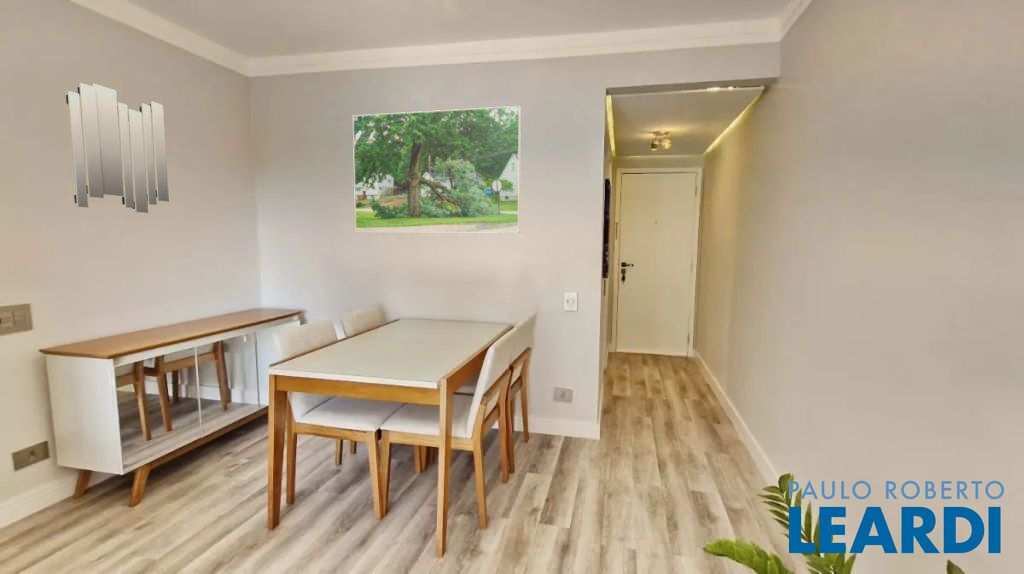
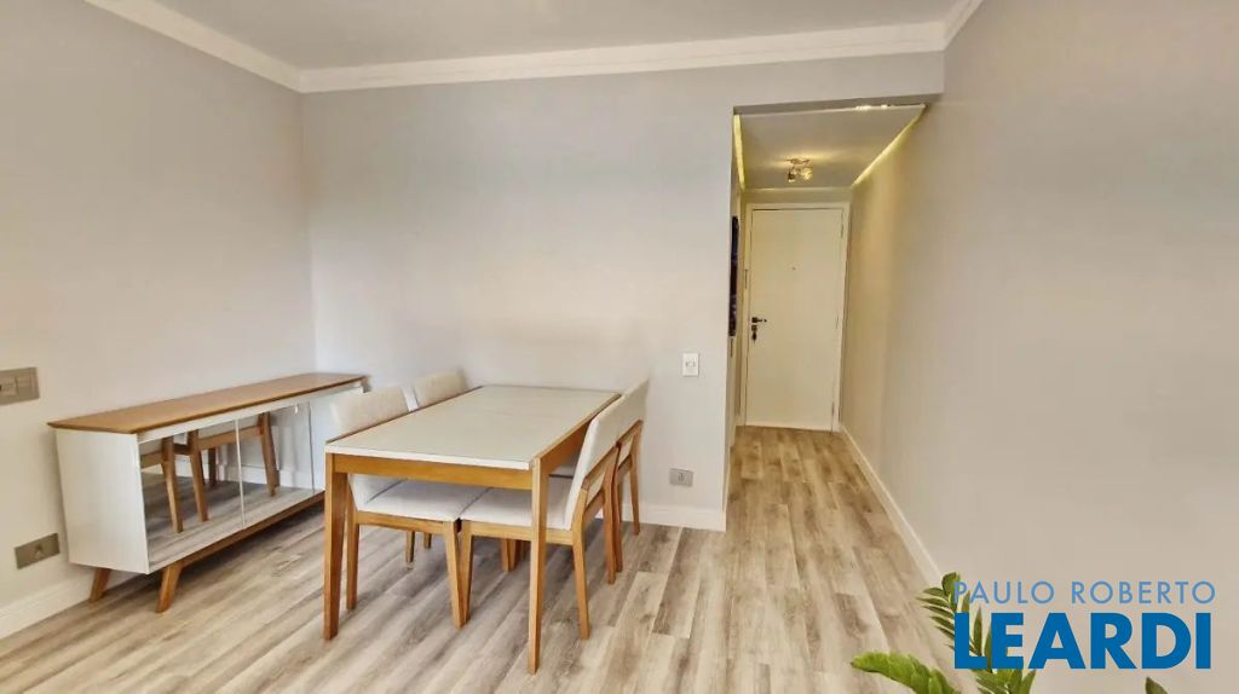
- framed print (434, 172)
- home mirror (121, 151)
